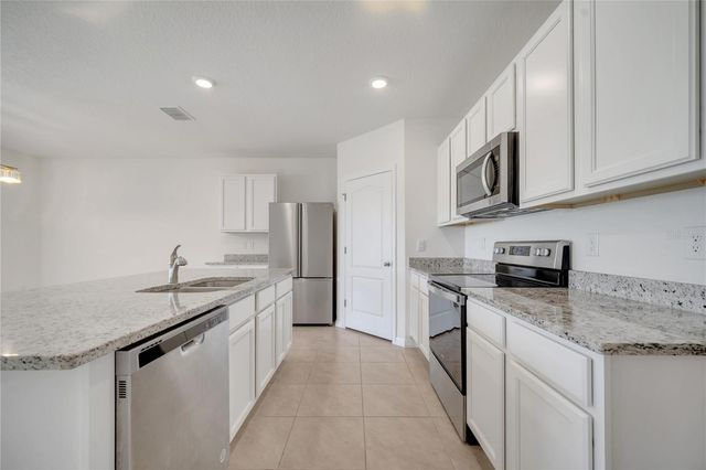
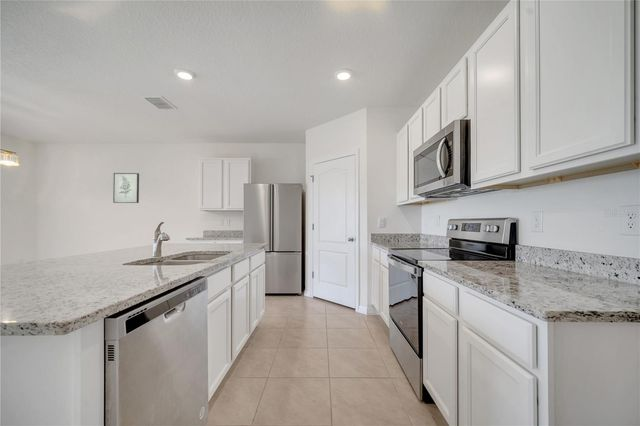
+ wall art (126, 188)
